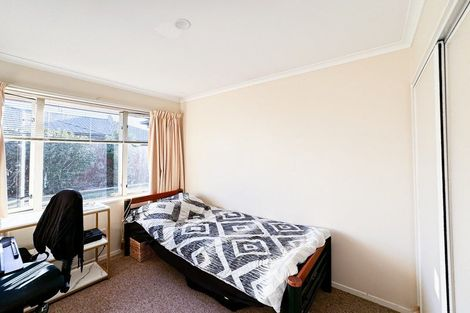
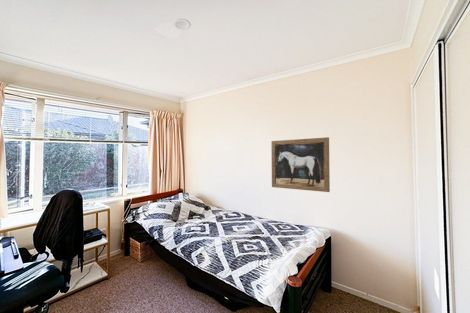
+ wall art (298, 164)
